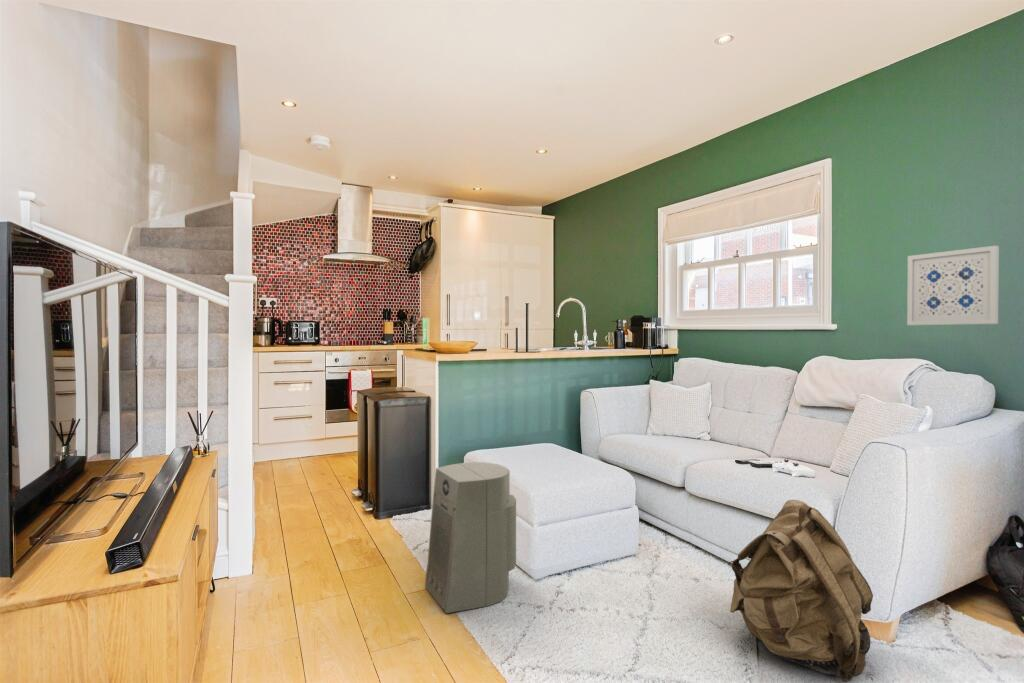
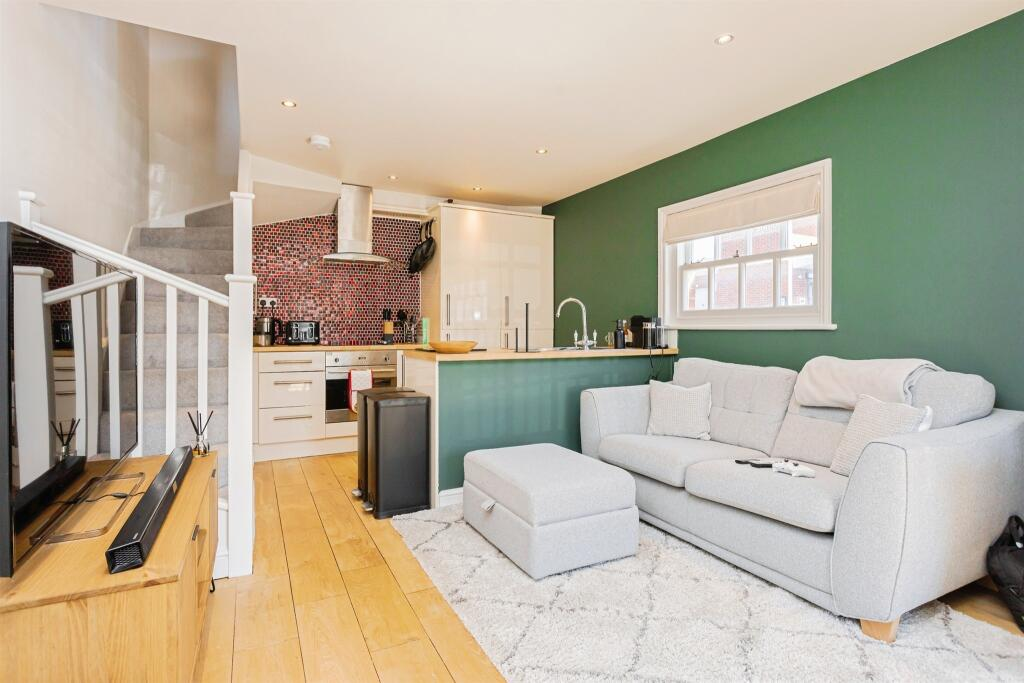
- wall art (950, 287)
- fan (474, 530)
- backpack (808, 573)
